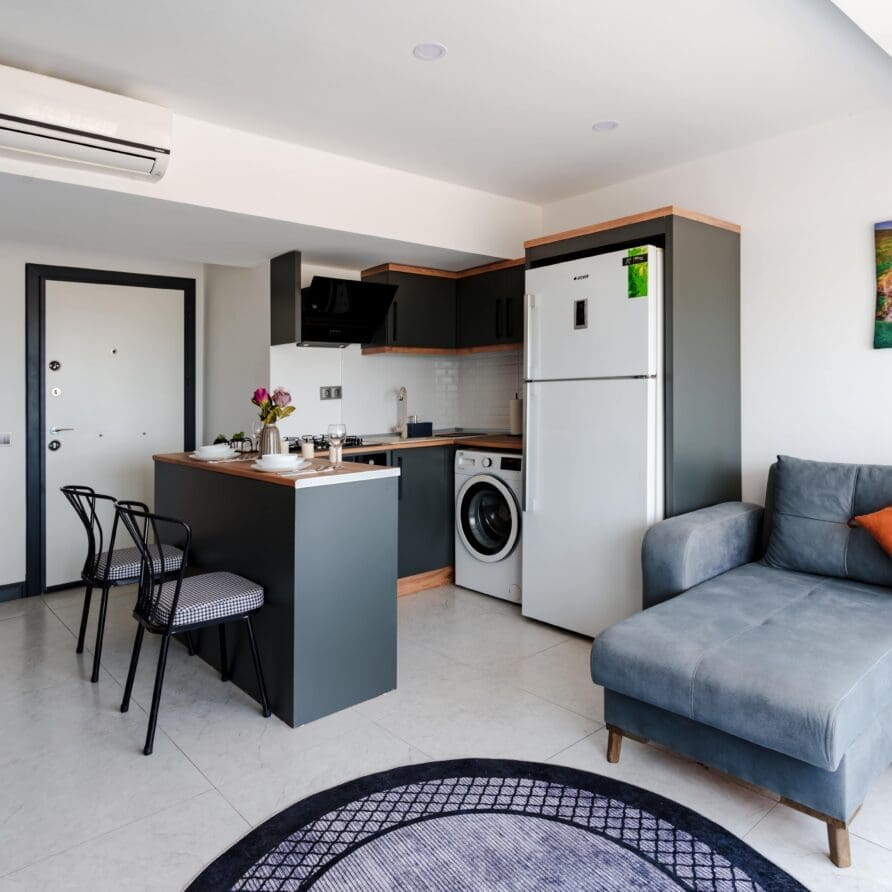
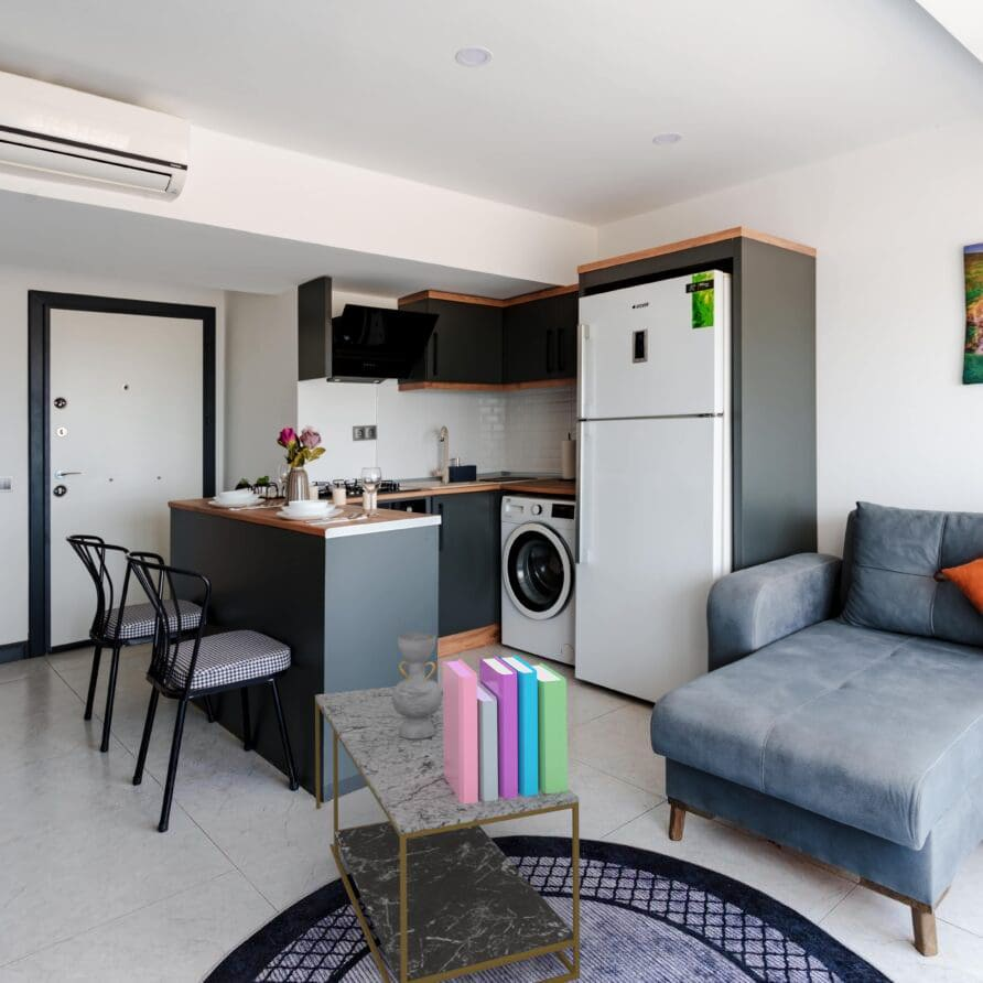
+ books (504, 722)
+ decorative vase (417, 684)
+ coffee table (421, 808)
